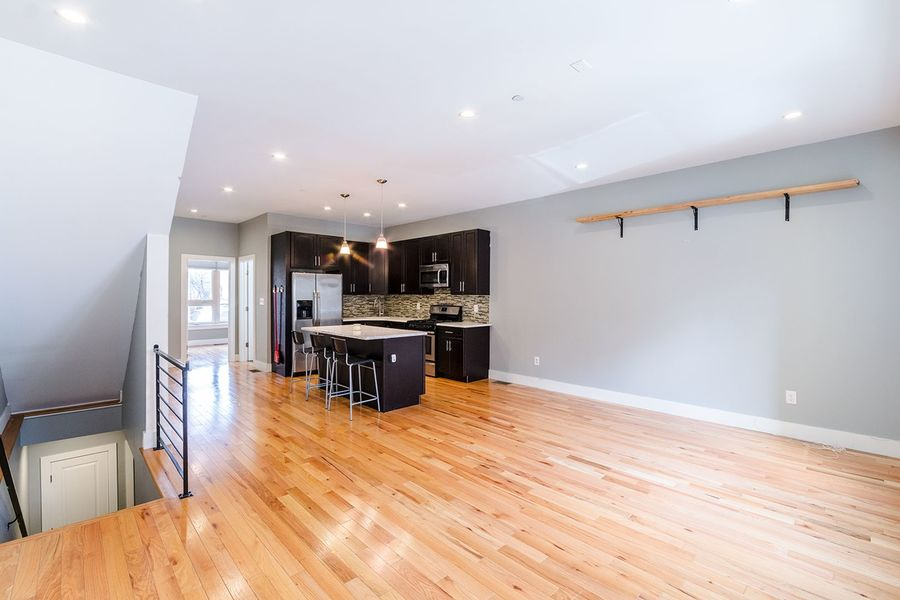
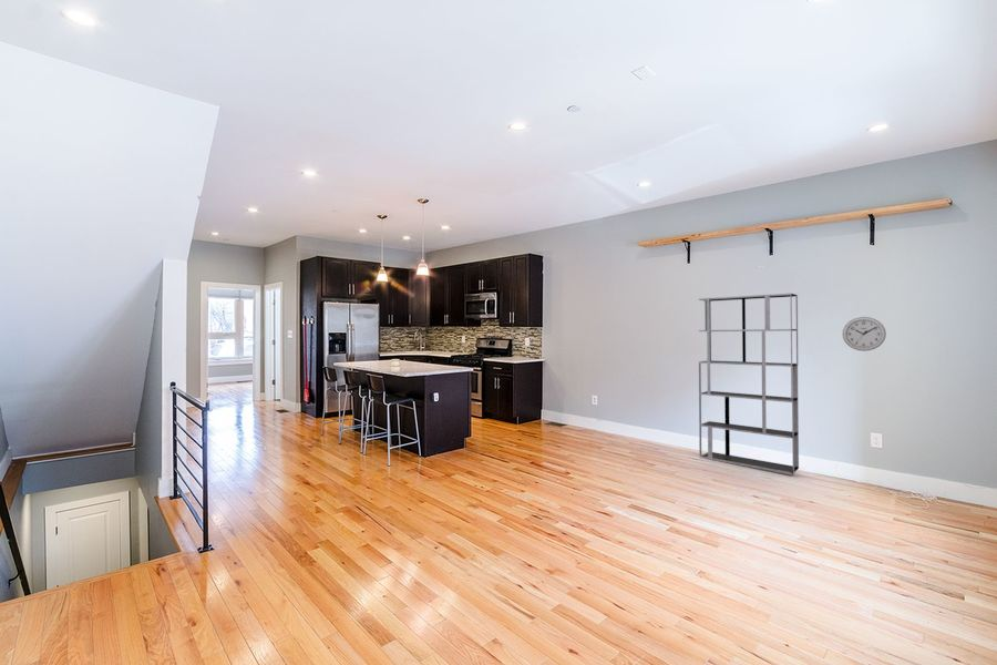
+ shelving unit (746, 393)
+ wall clock (863, 334)
